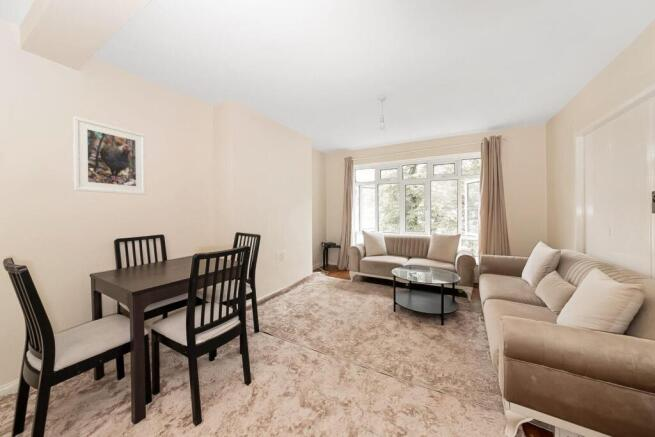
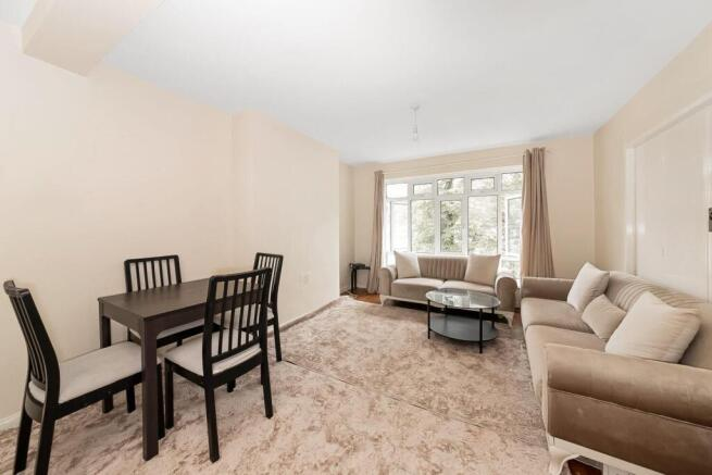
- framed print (113, 159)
